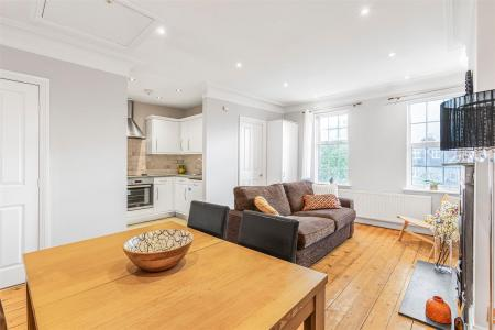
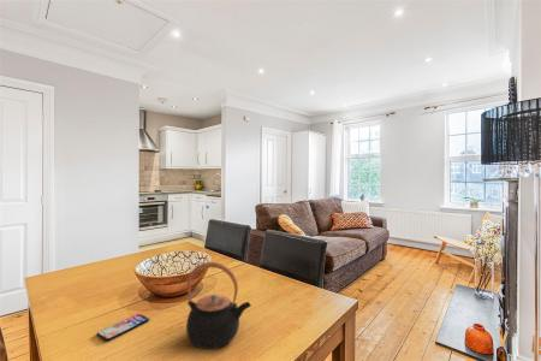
+ smartphone (124, 325)
+ teapot (218, 300)
